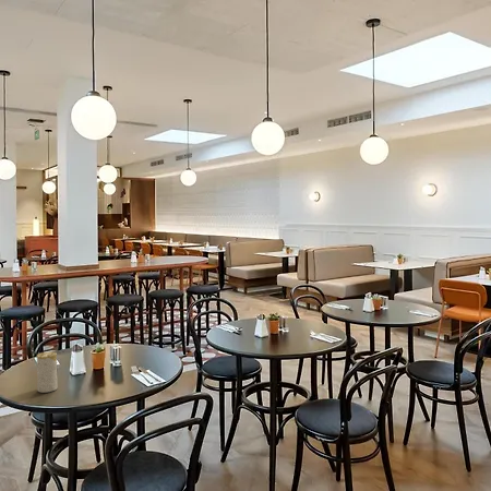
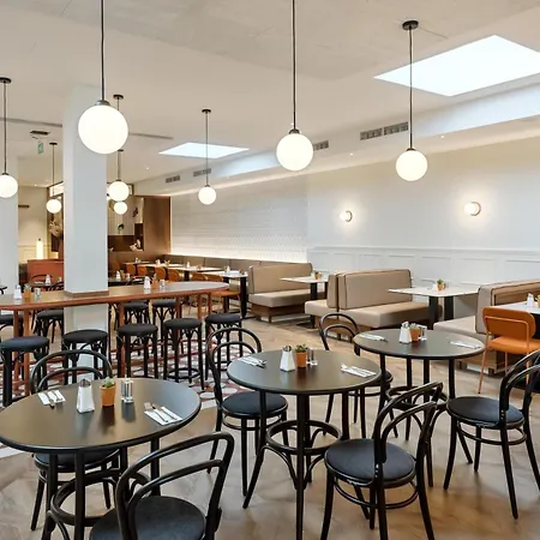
- candle (47, 371)
